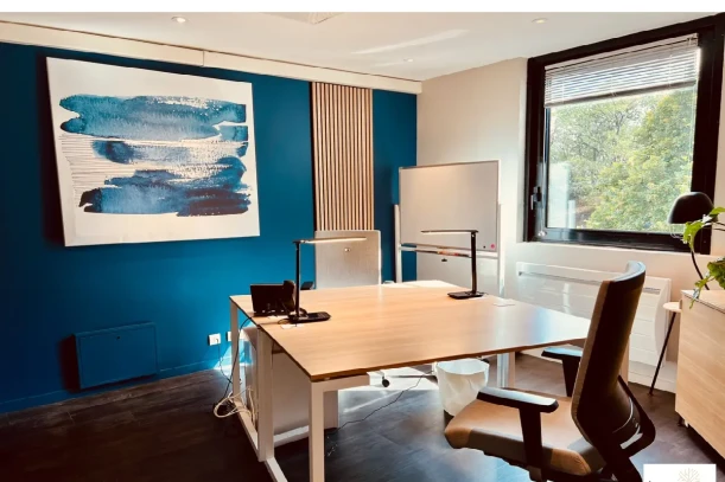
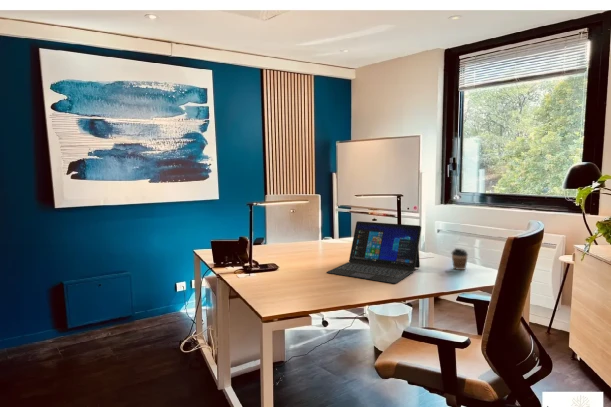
+ laptop (374, 248)
+ coffee cup (459, 258)
